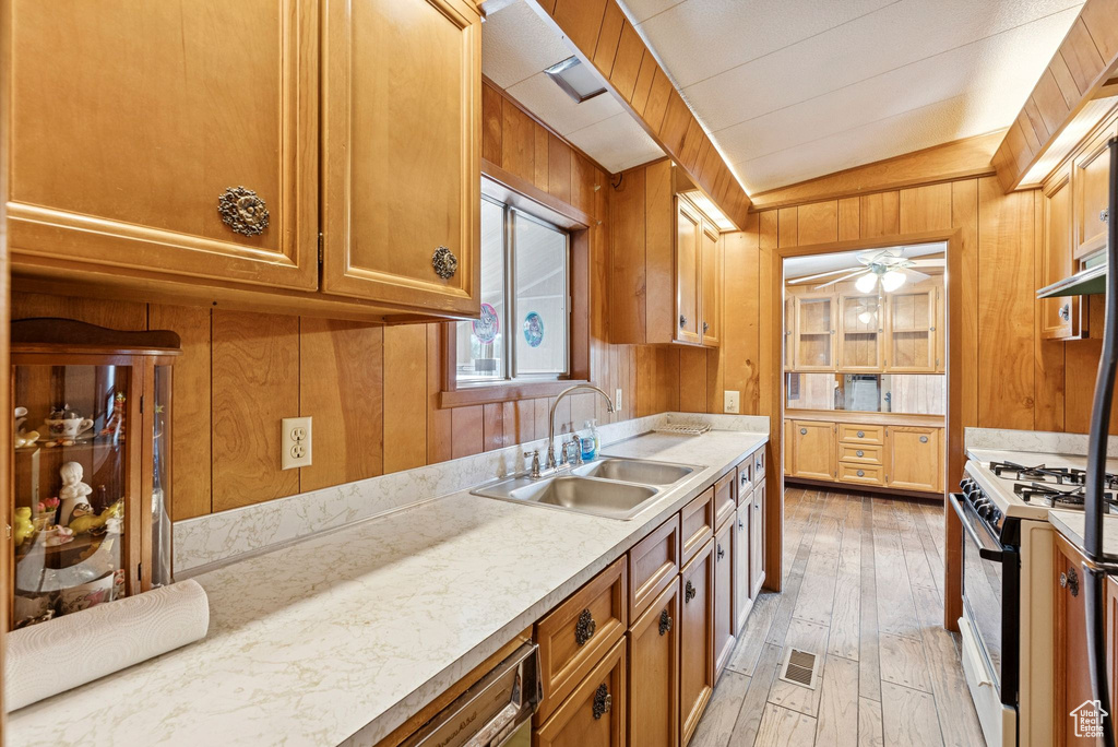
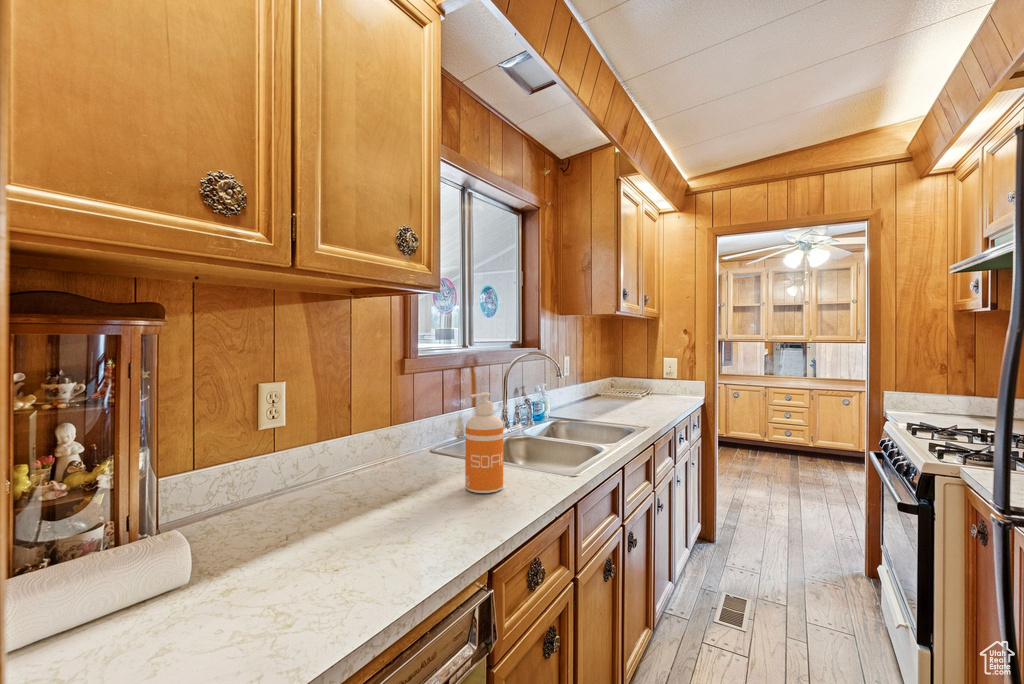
+ soap dispenser (484, 440)
